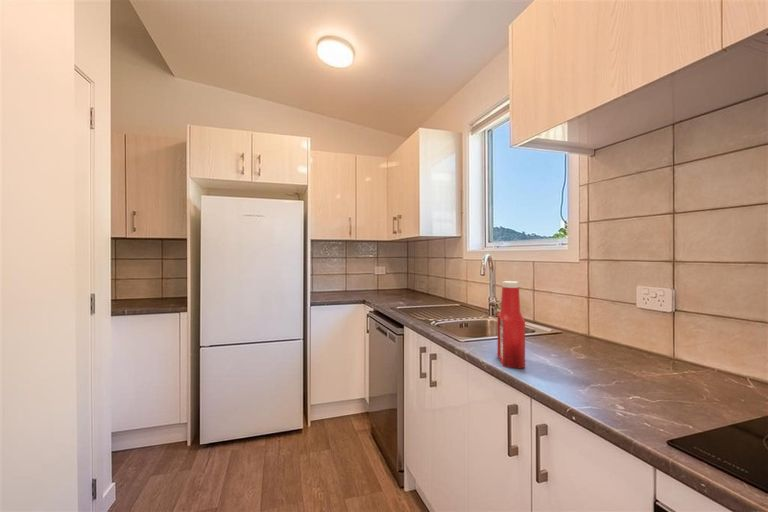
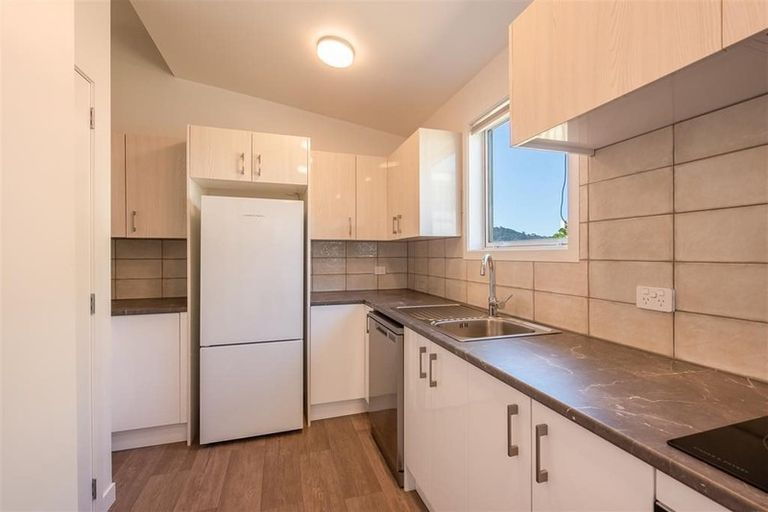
- soap bottle (510, 321)
